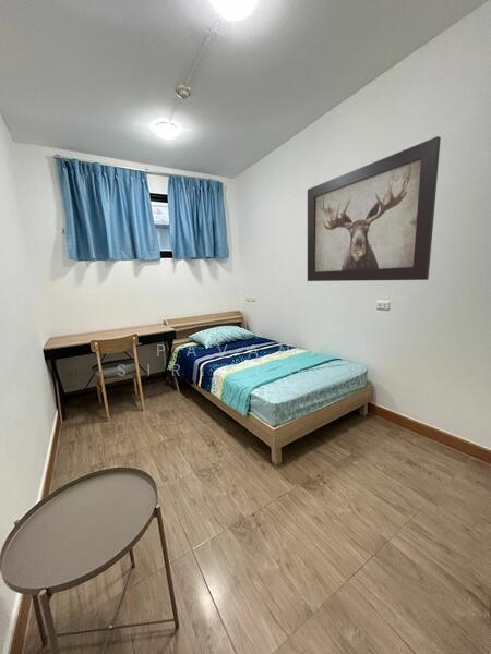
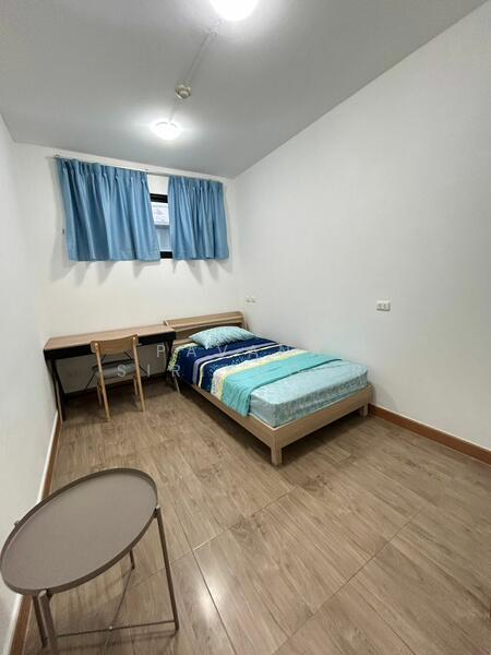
- wall art (357, 227)
